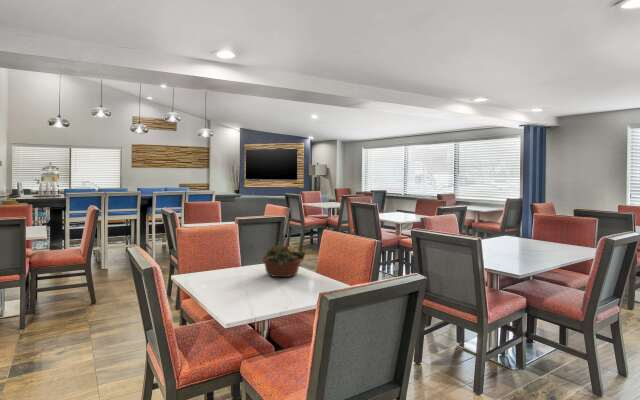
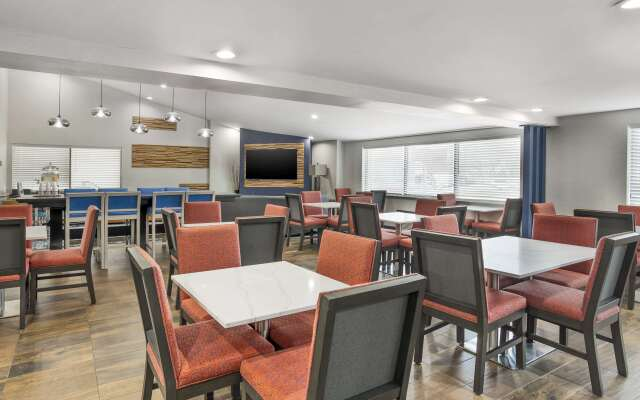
- succulent planter (280, 257)
